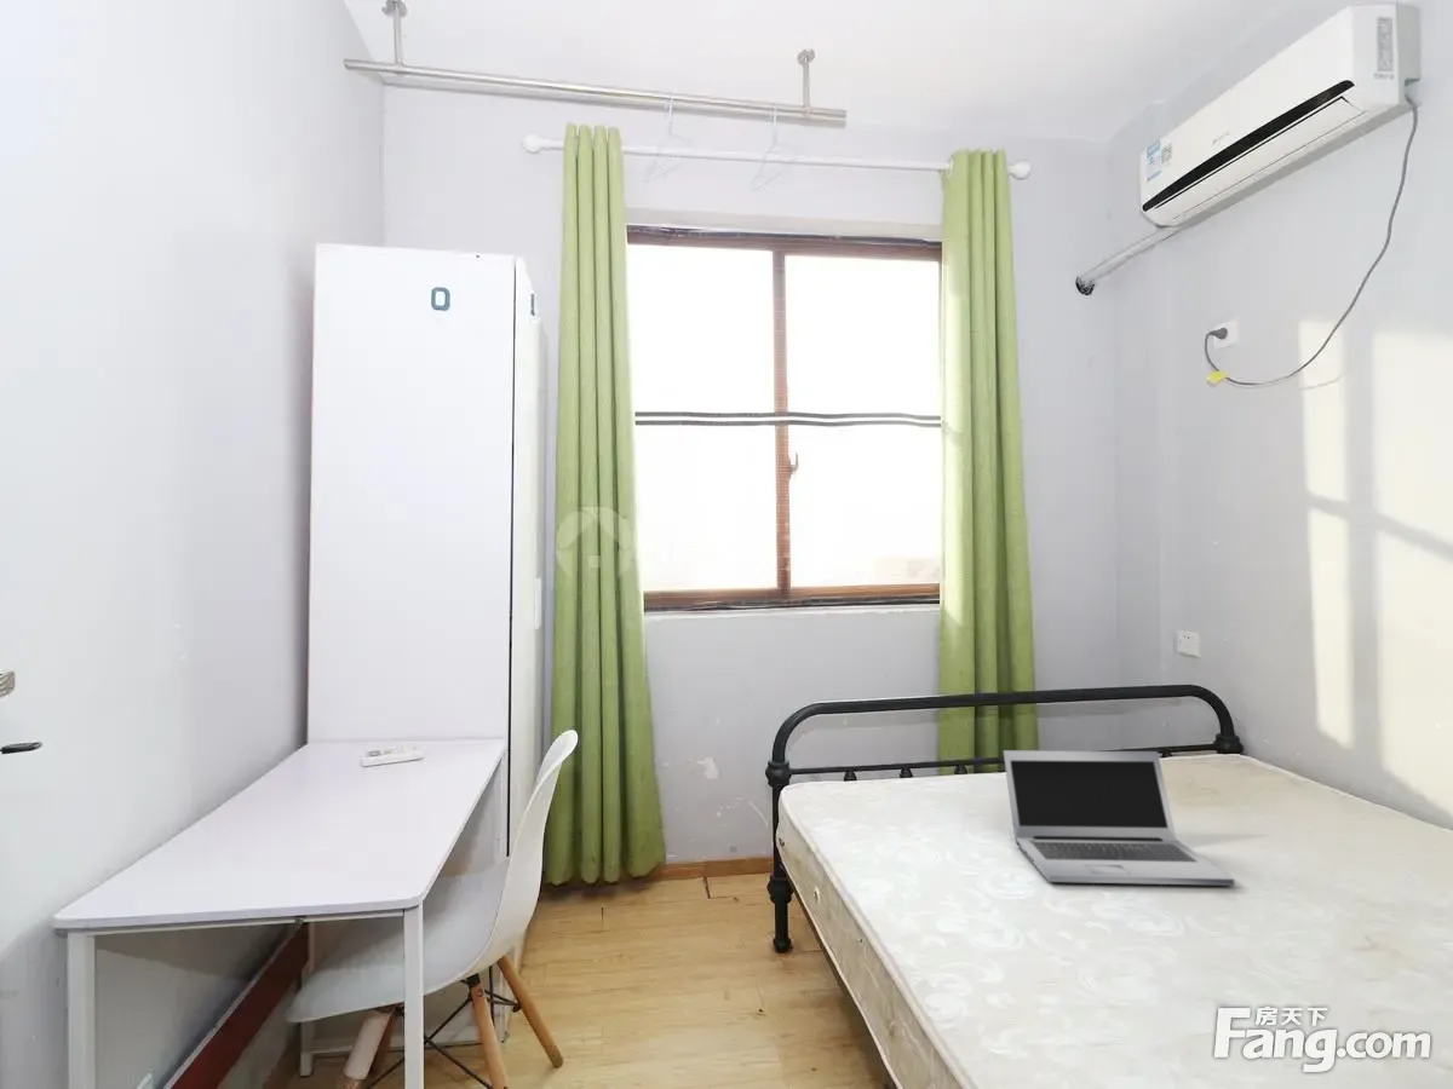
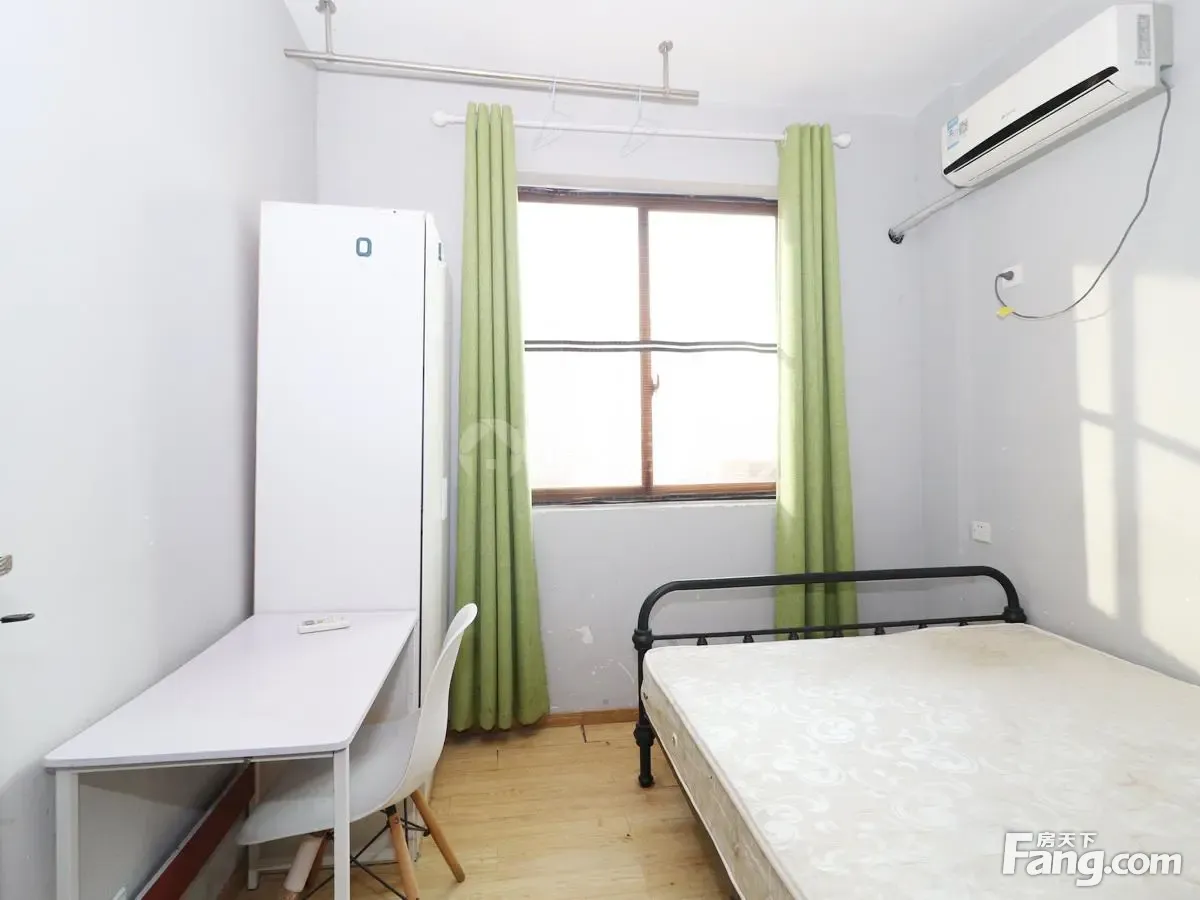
- laptop (1107, 812)
